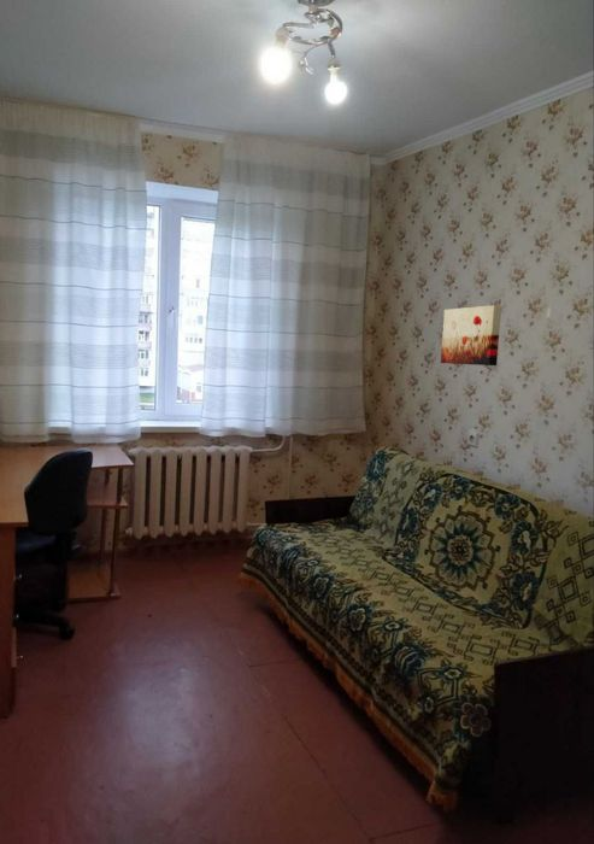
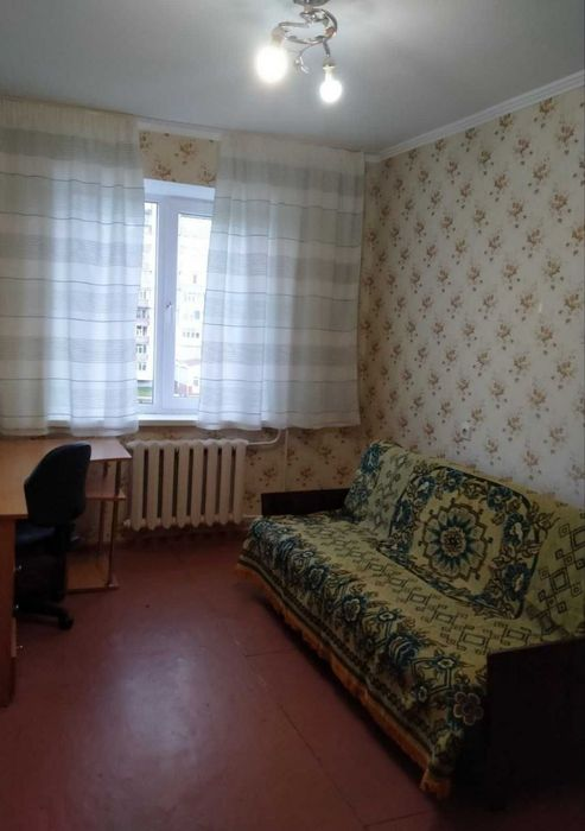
- wall art (469, 335)
